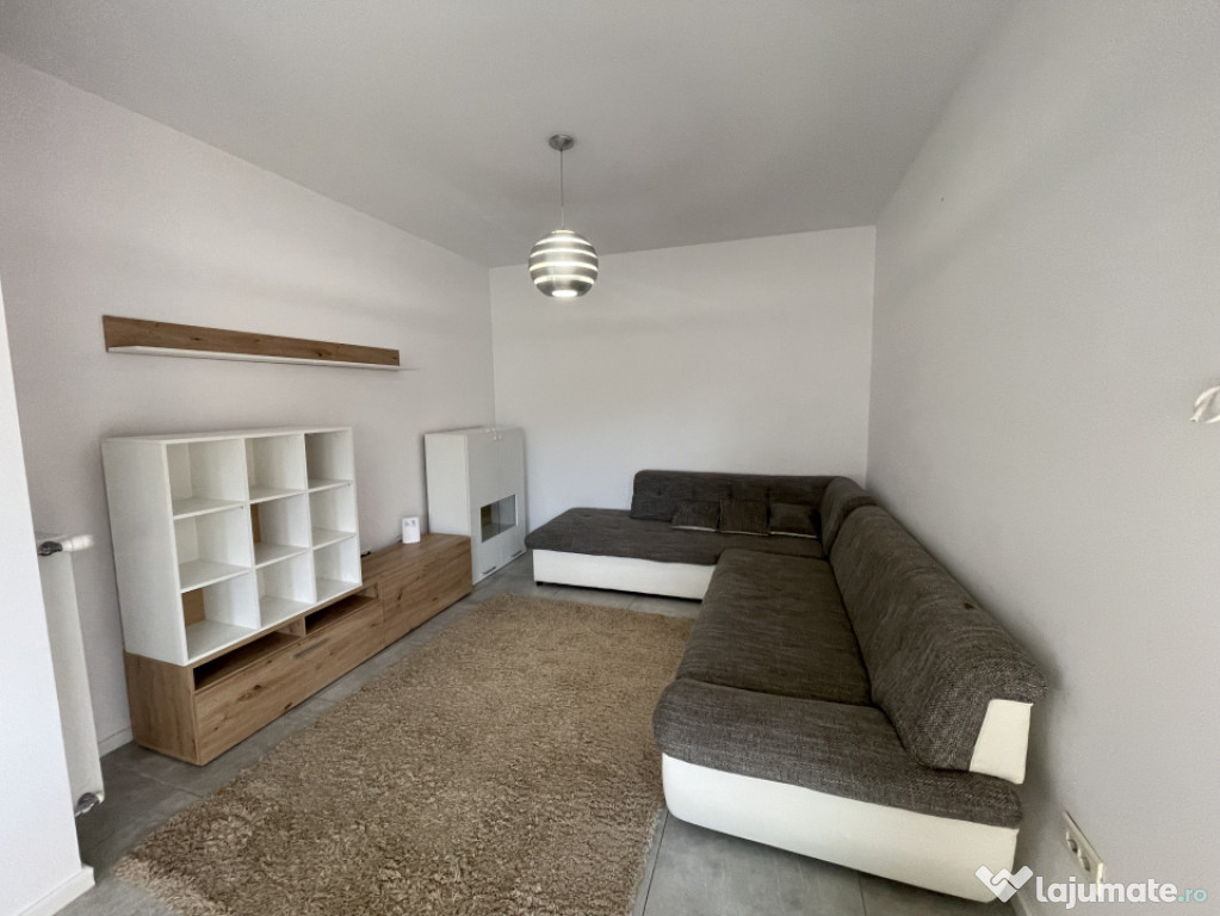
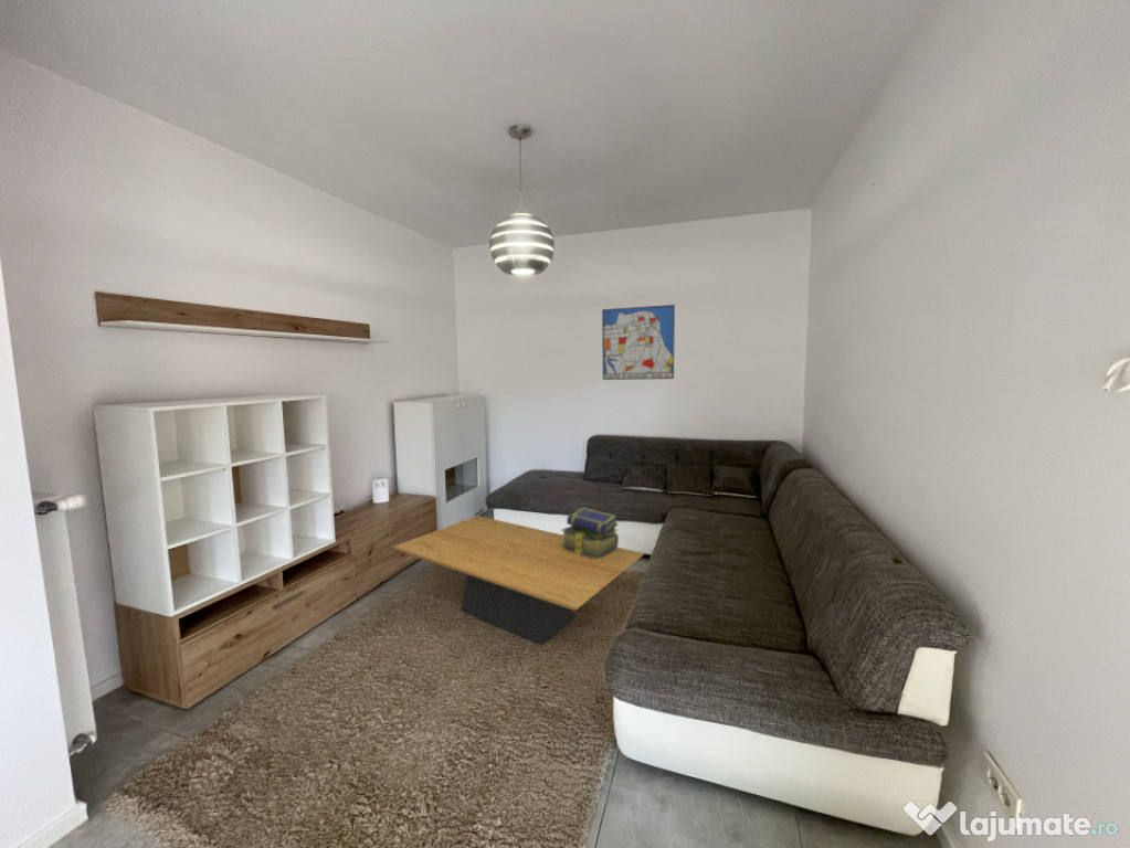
+ coffee table (515, 582)
+ stack of books (591, 530)
+ wall art (637, 343)
